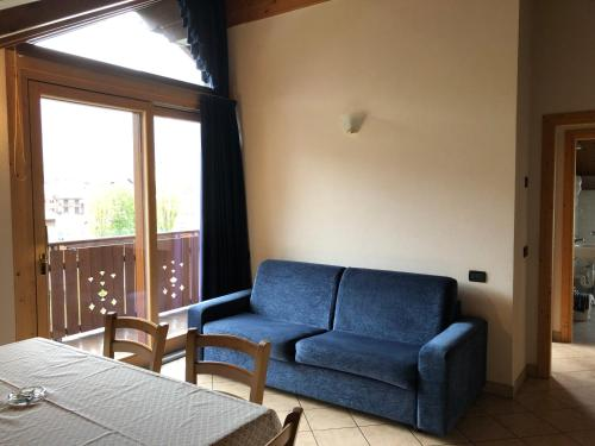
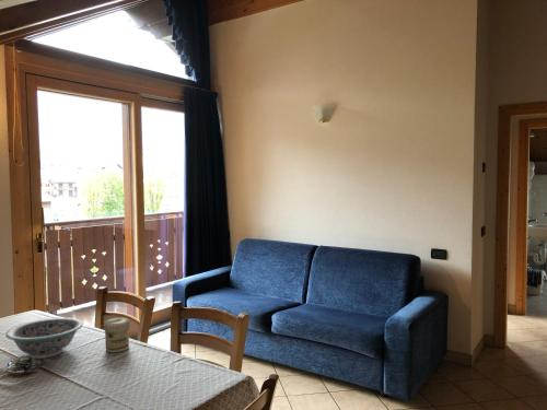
+ decorative bowl (46, 340)
+ jar (117, 335)
